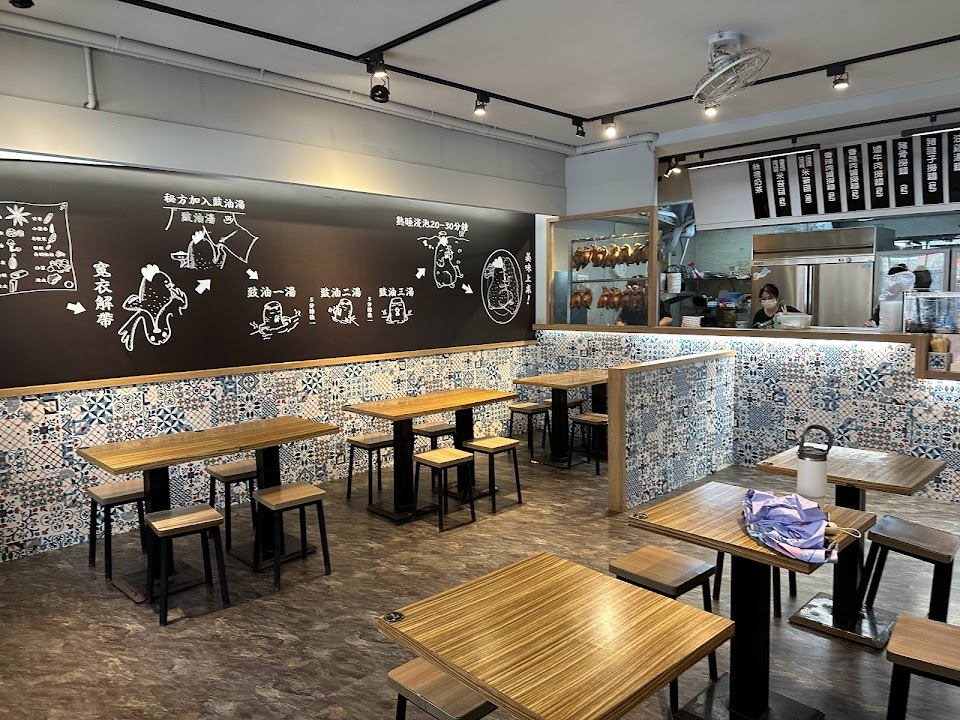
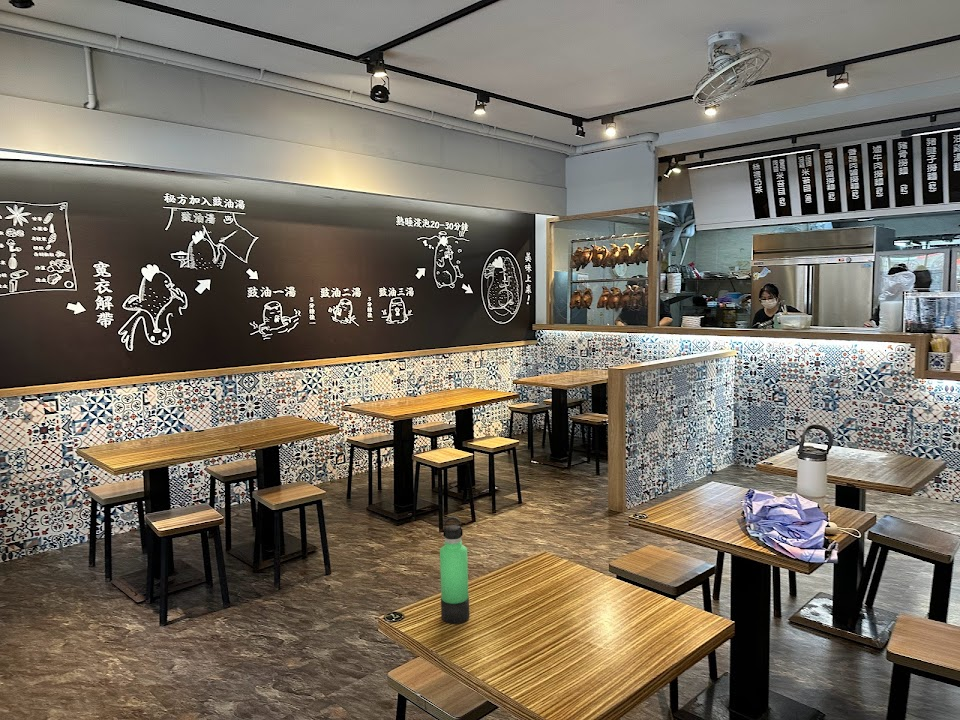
+ thermos bottle (454, 567)
